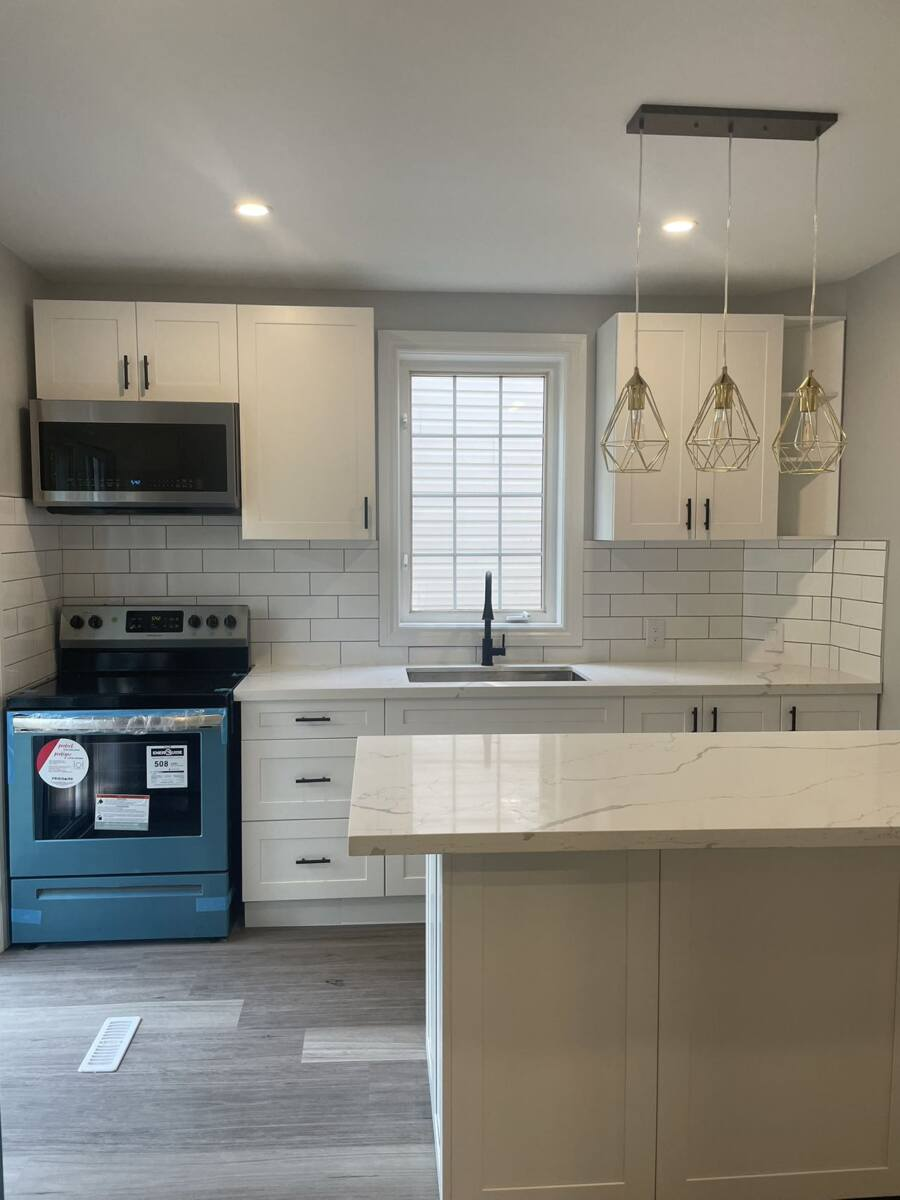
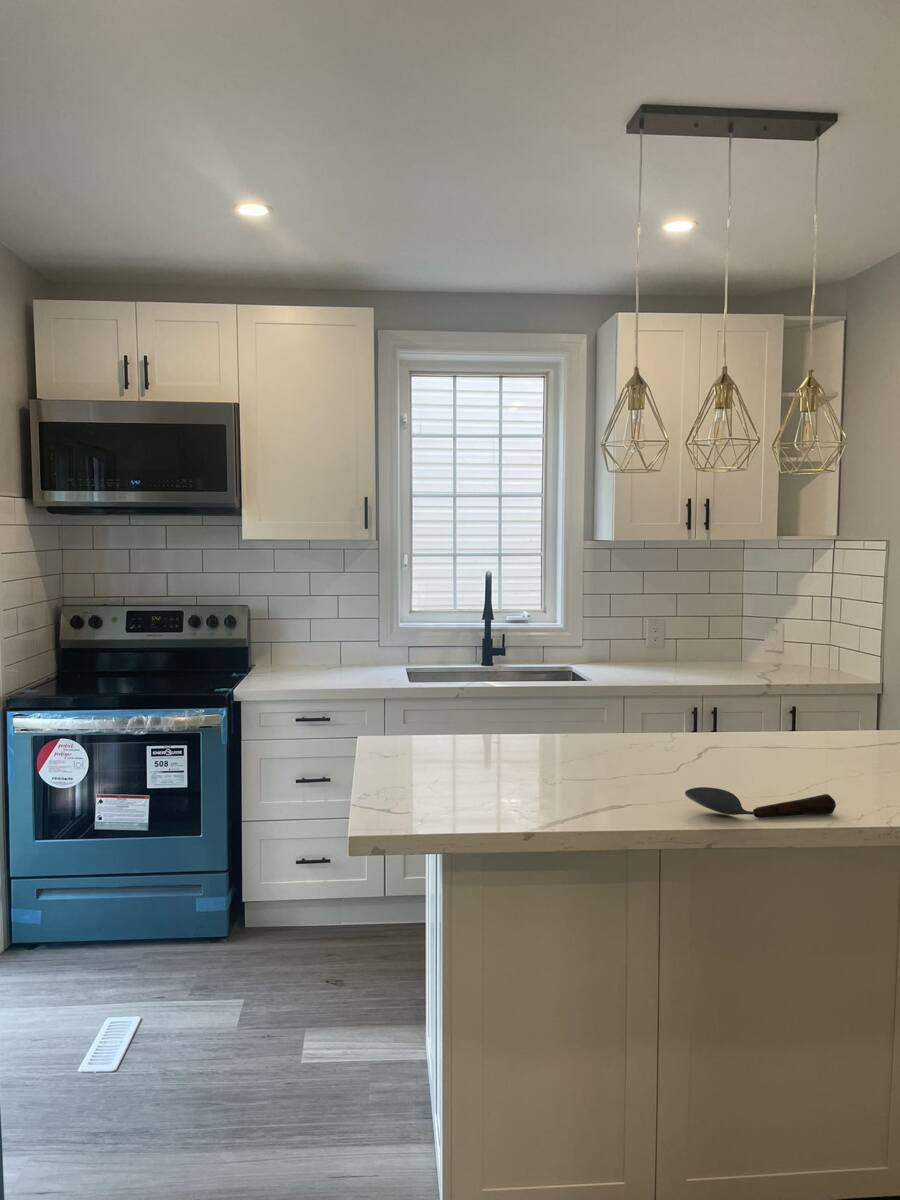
+ spoon (762, 806)
